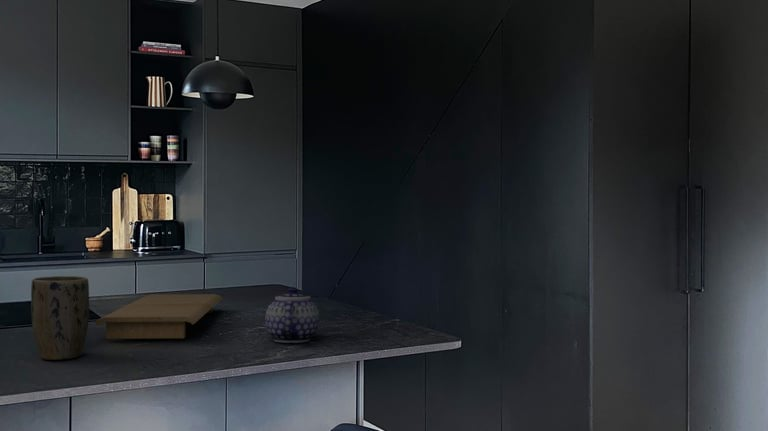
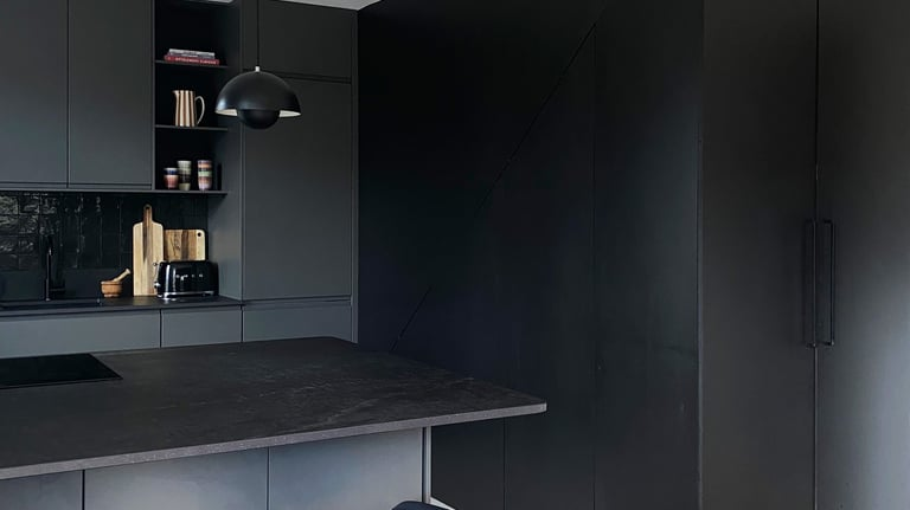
- teapot (292, 313)
- plant pot (60, 317)
- cutting board (166, 314)
